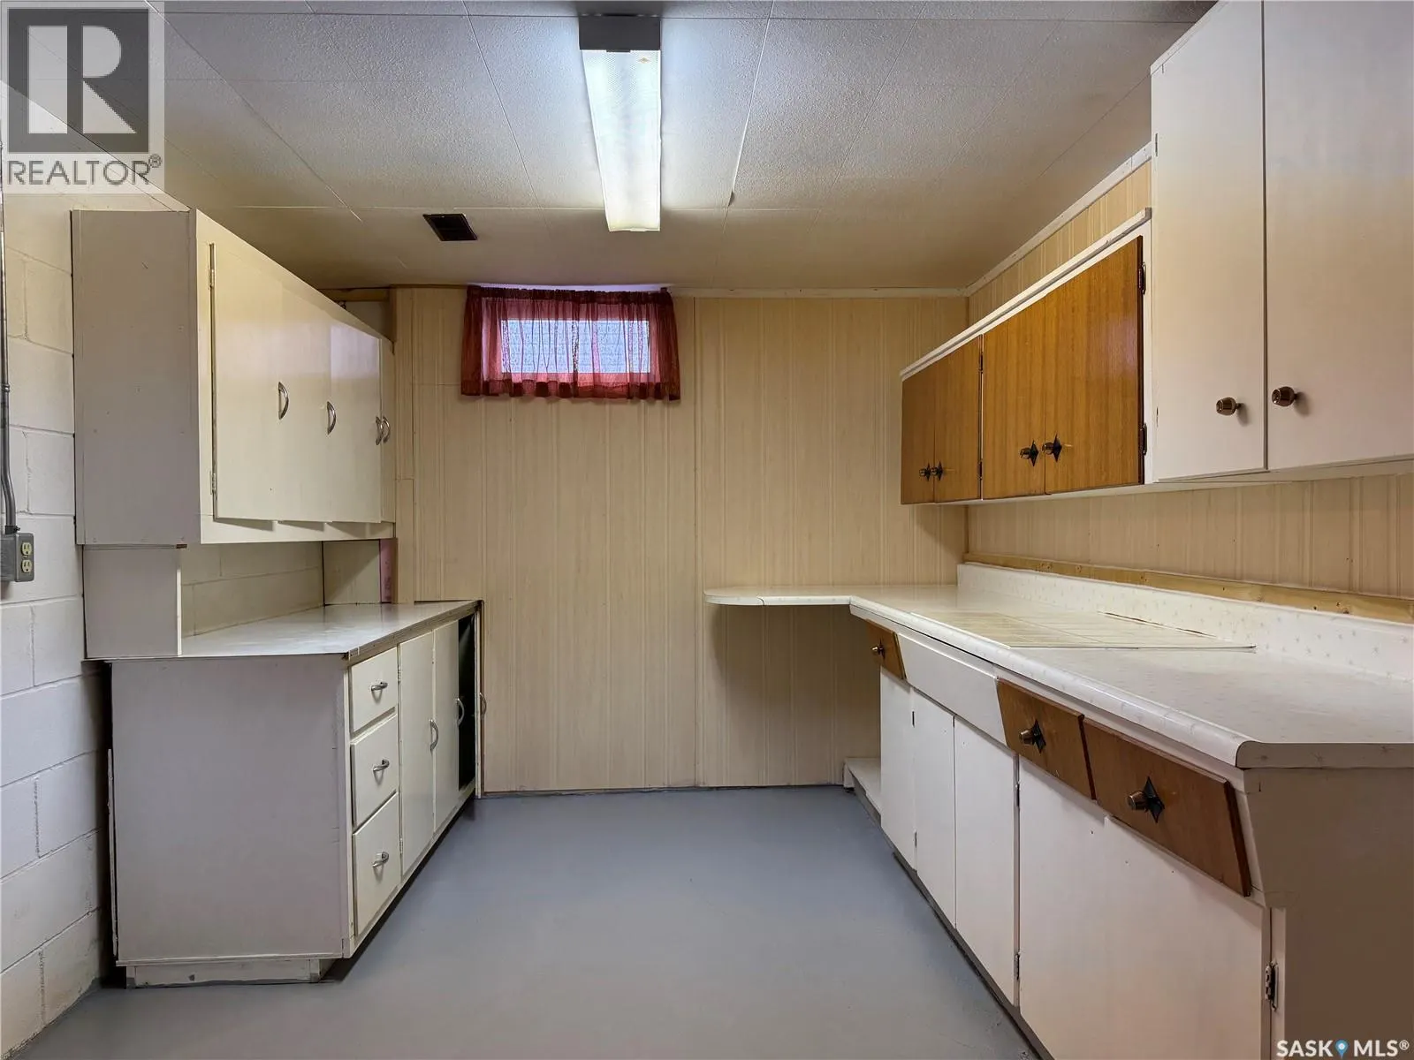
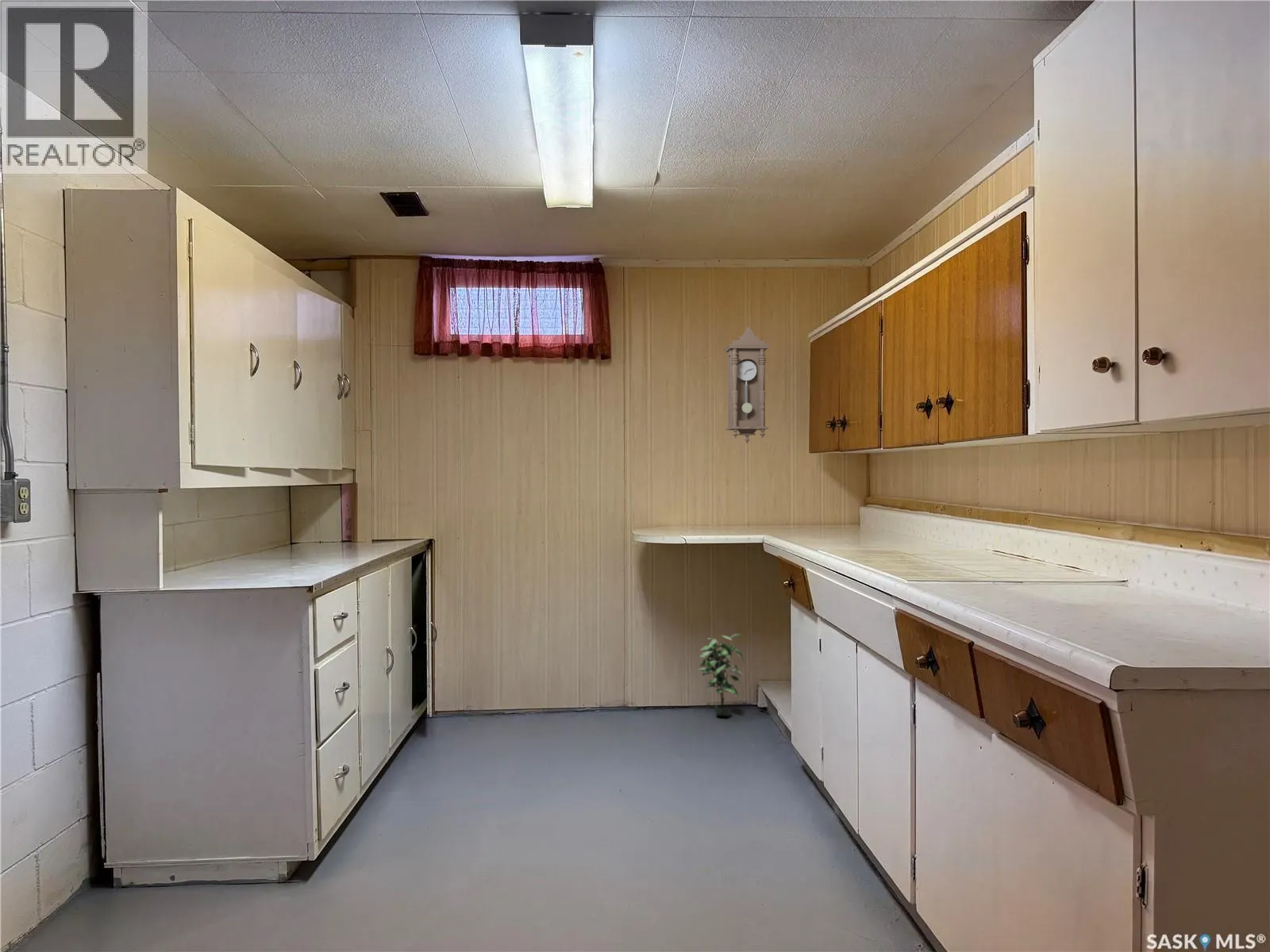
+ potted plant (721, 674)
+ pendulum clock (746, 386)
